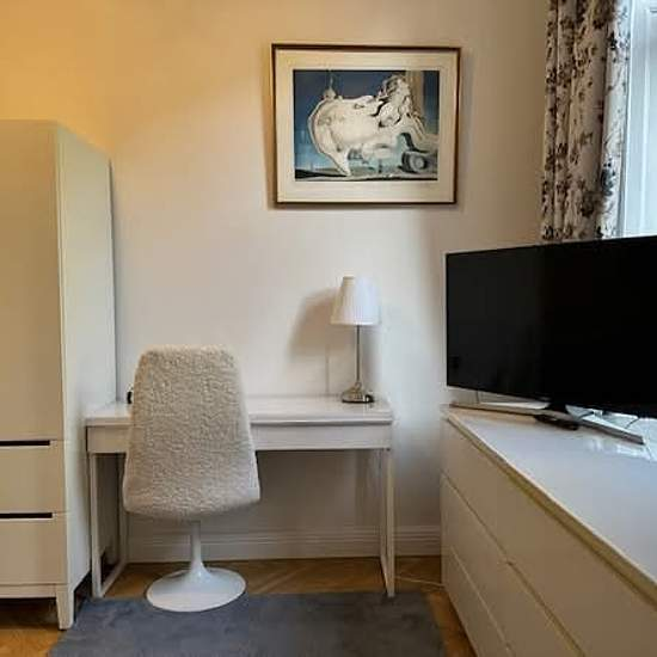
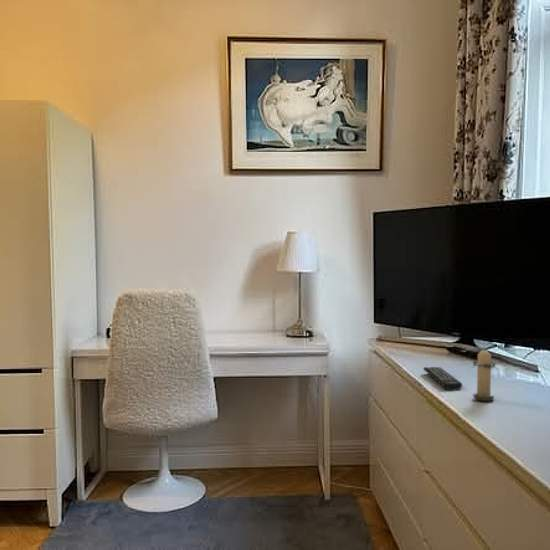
+ candle (484, 372)
+ remote control (441, 377)
